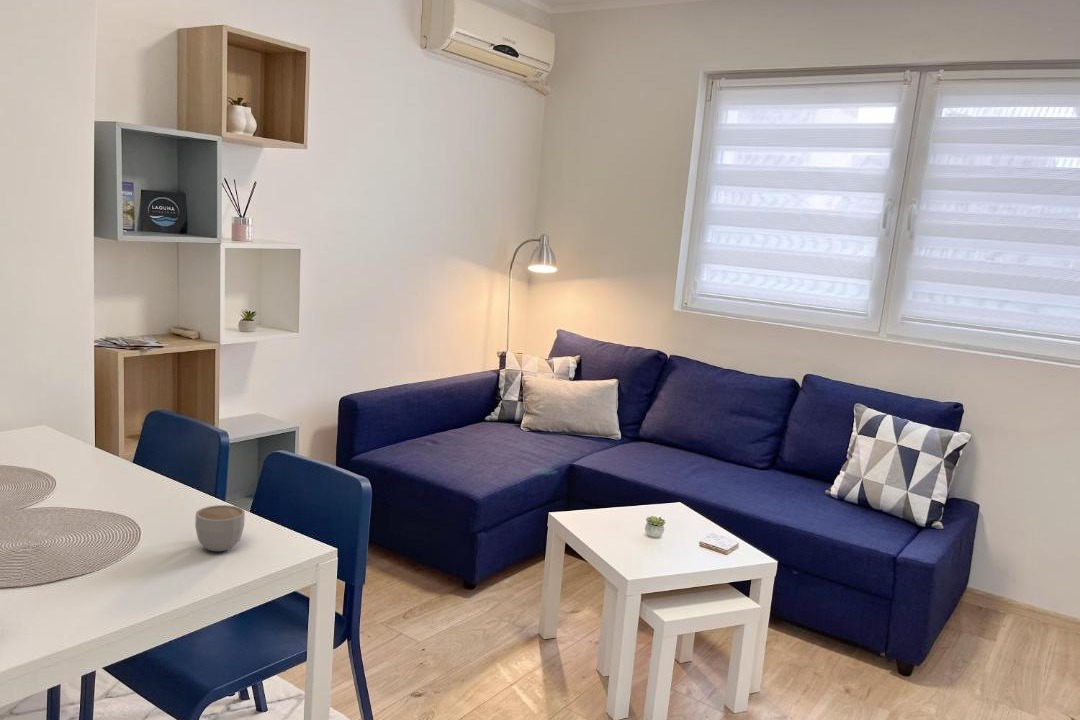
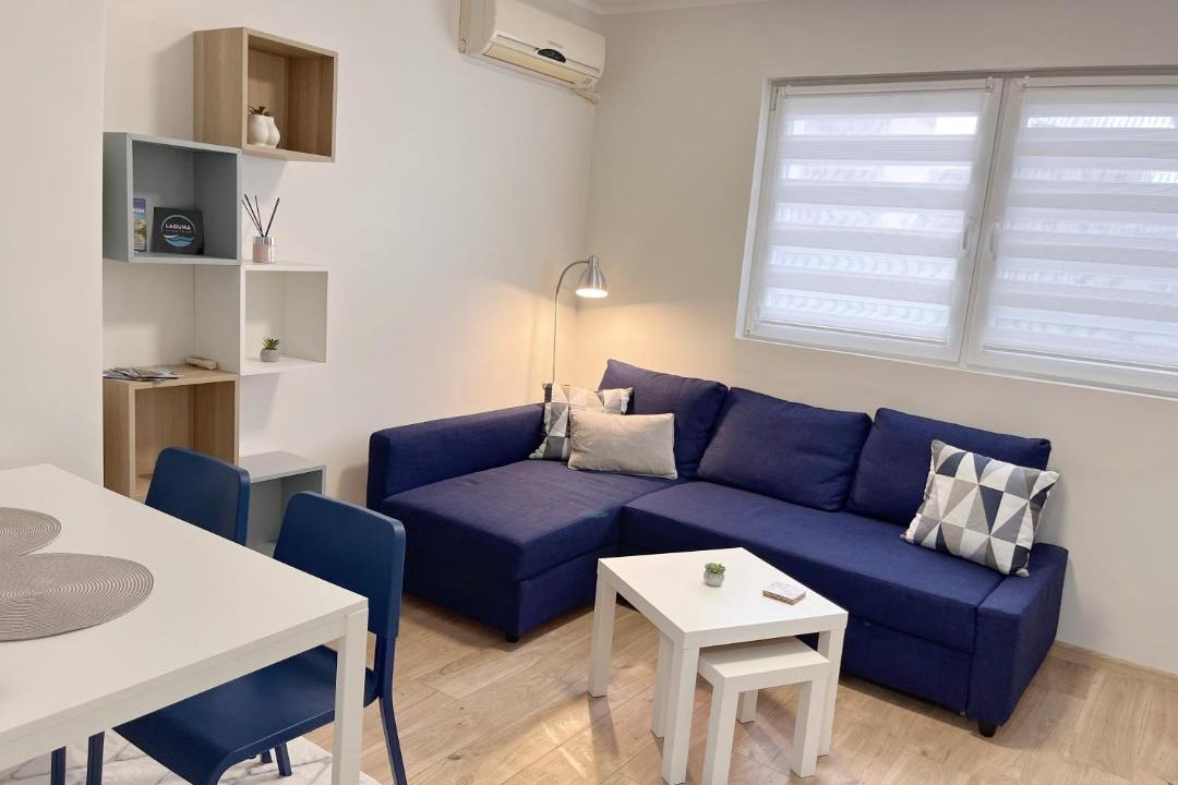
- mug (216, 527)
